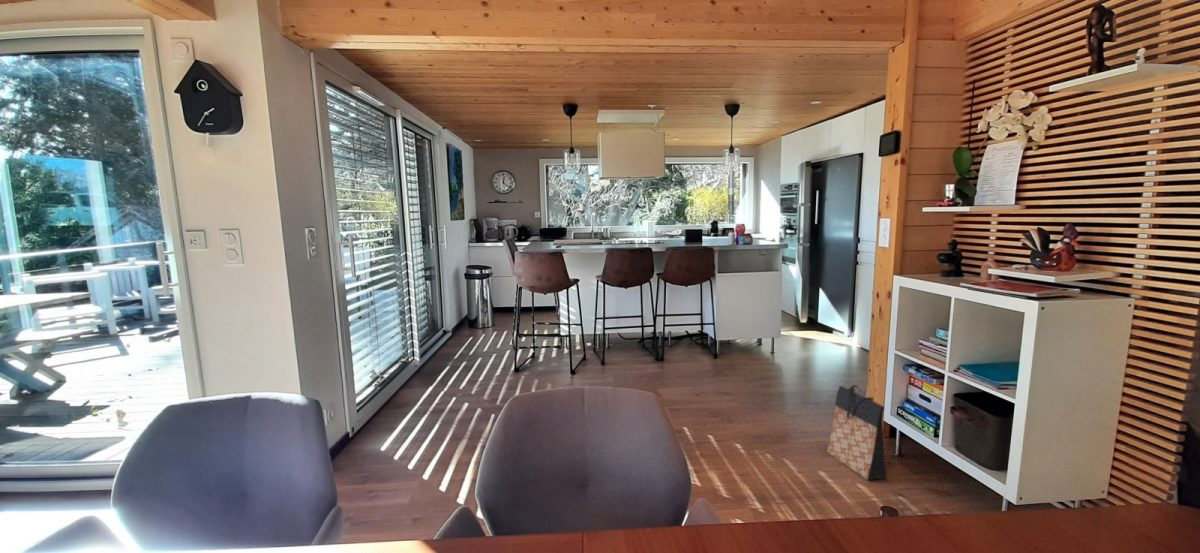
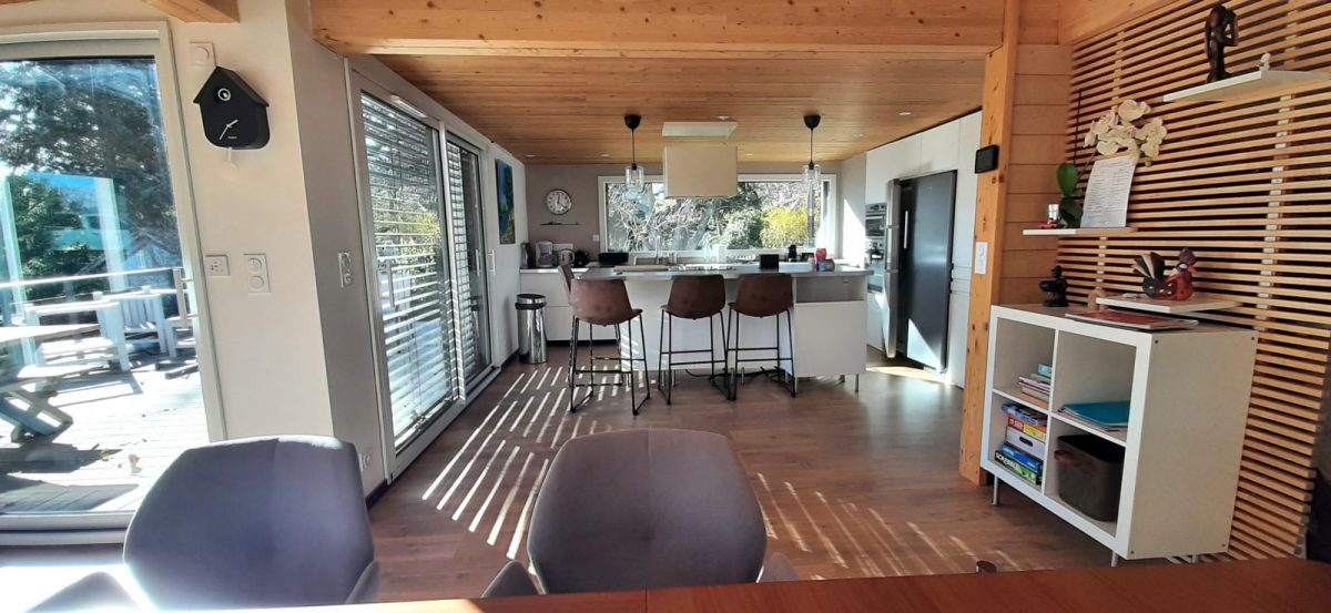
- bag (858, 426)
